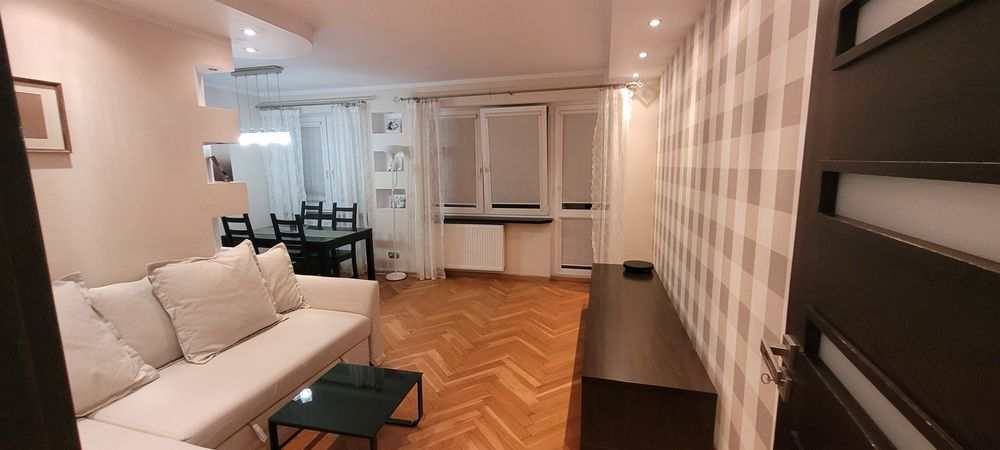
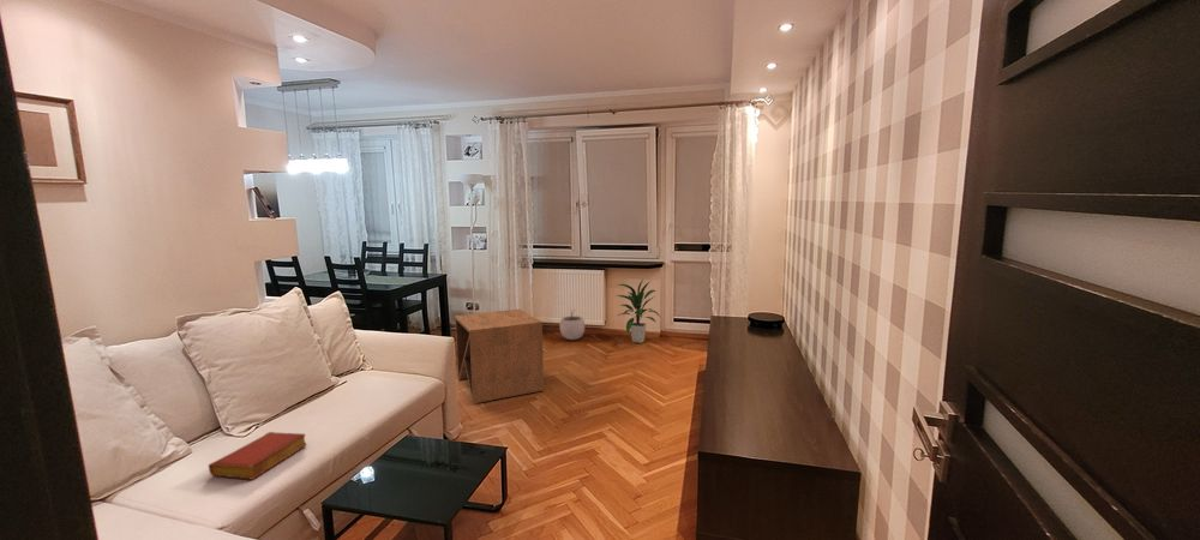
+ indoor plant (637, 310)
+ plant pot (571, 323)
+ side table (498, 352)
+ book (260, 452)
